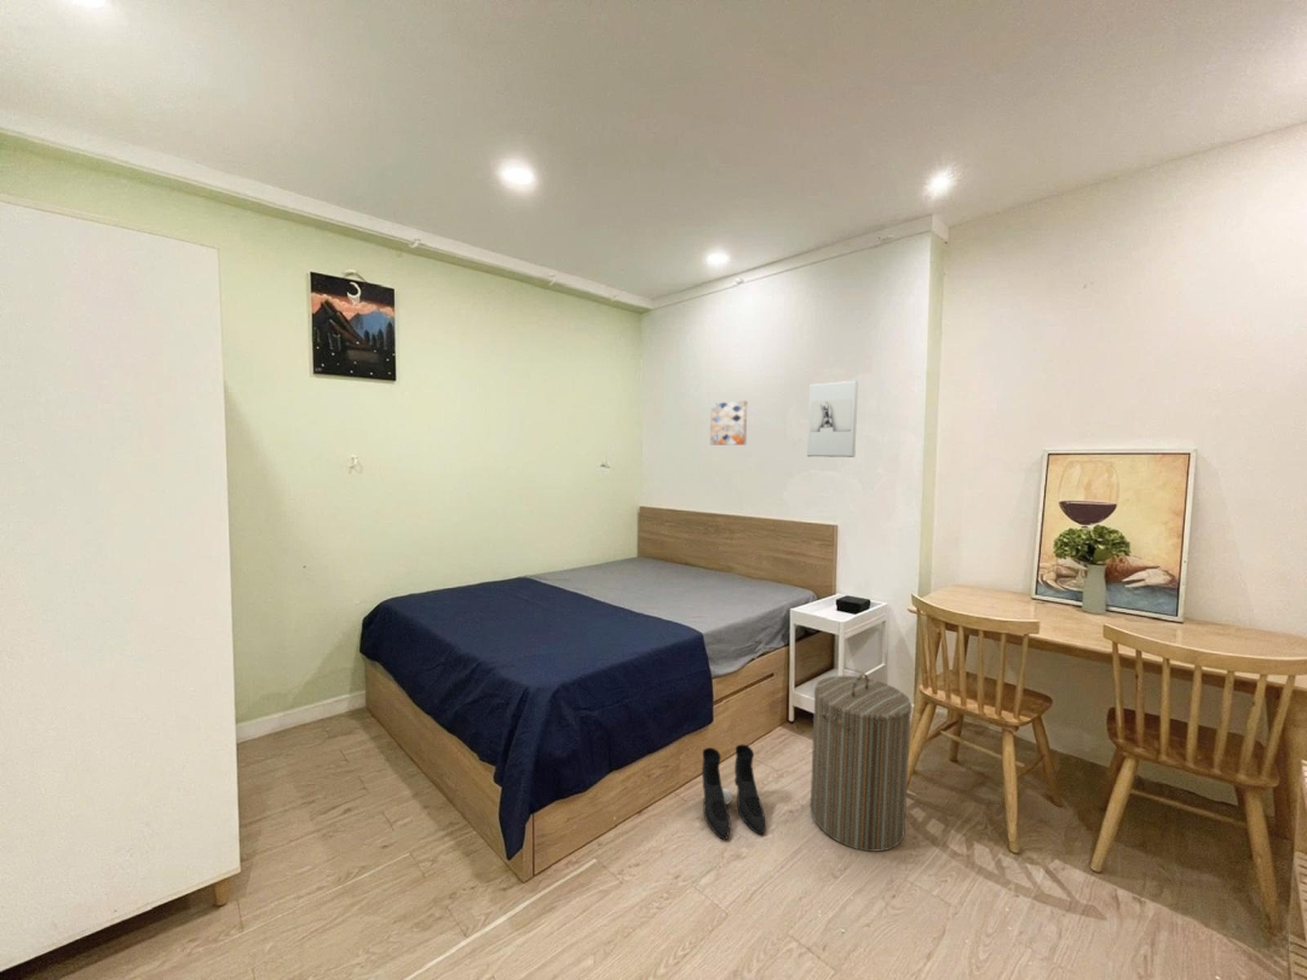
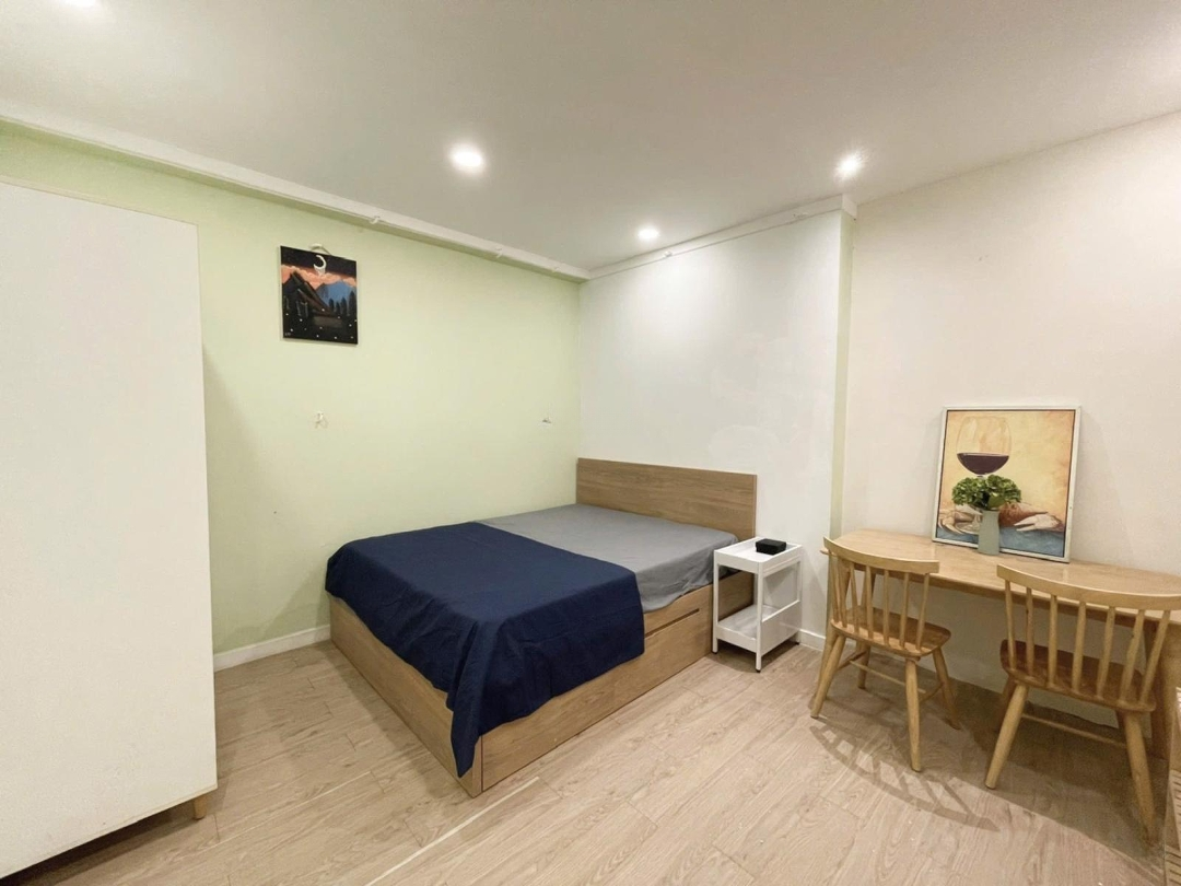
- laundry hamper (859, 746)
- wall art (727, 423)
- boots (735, 783)
- wall sculpture (831, 420)
